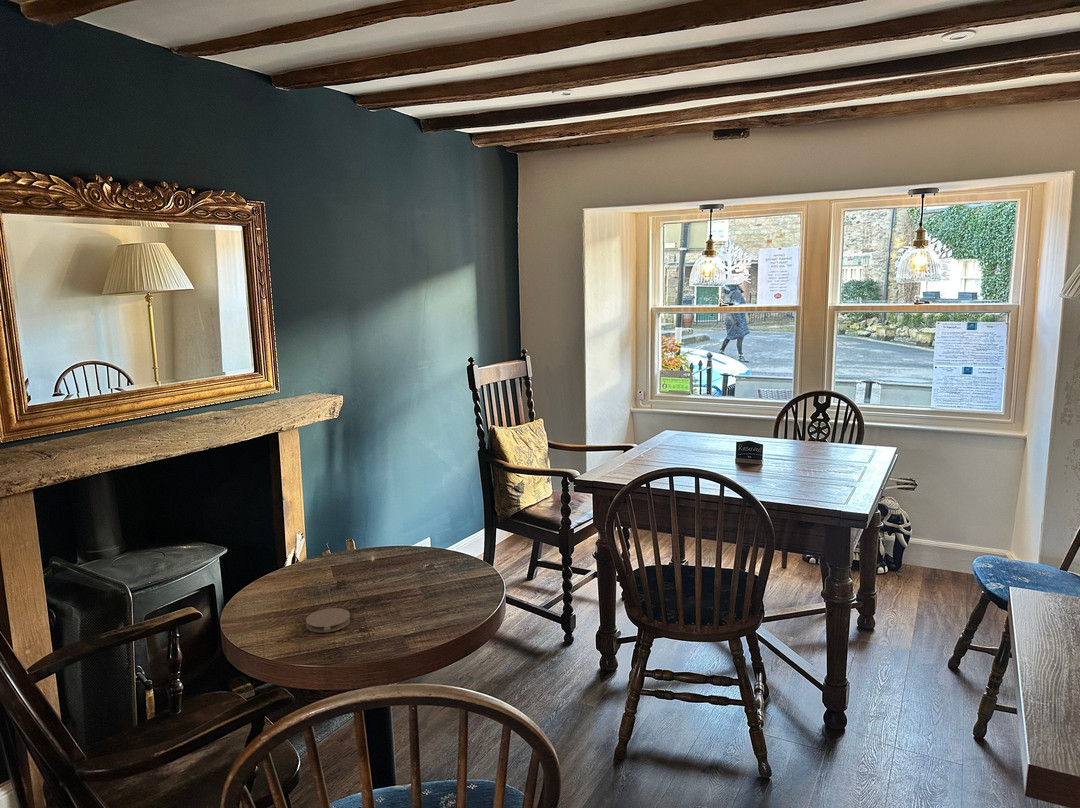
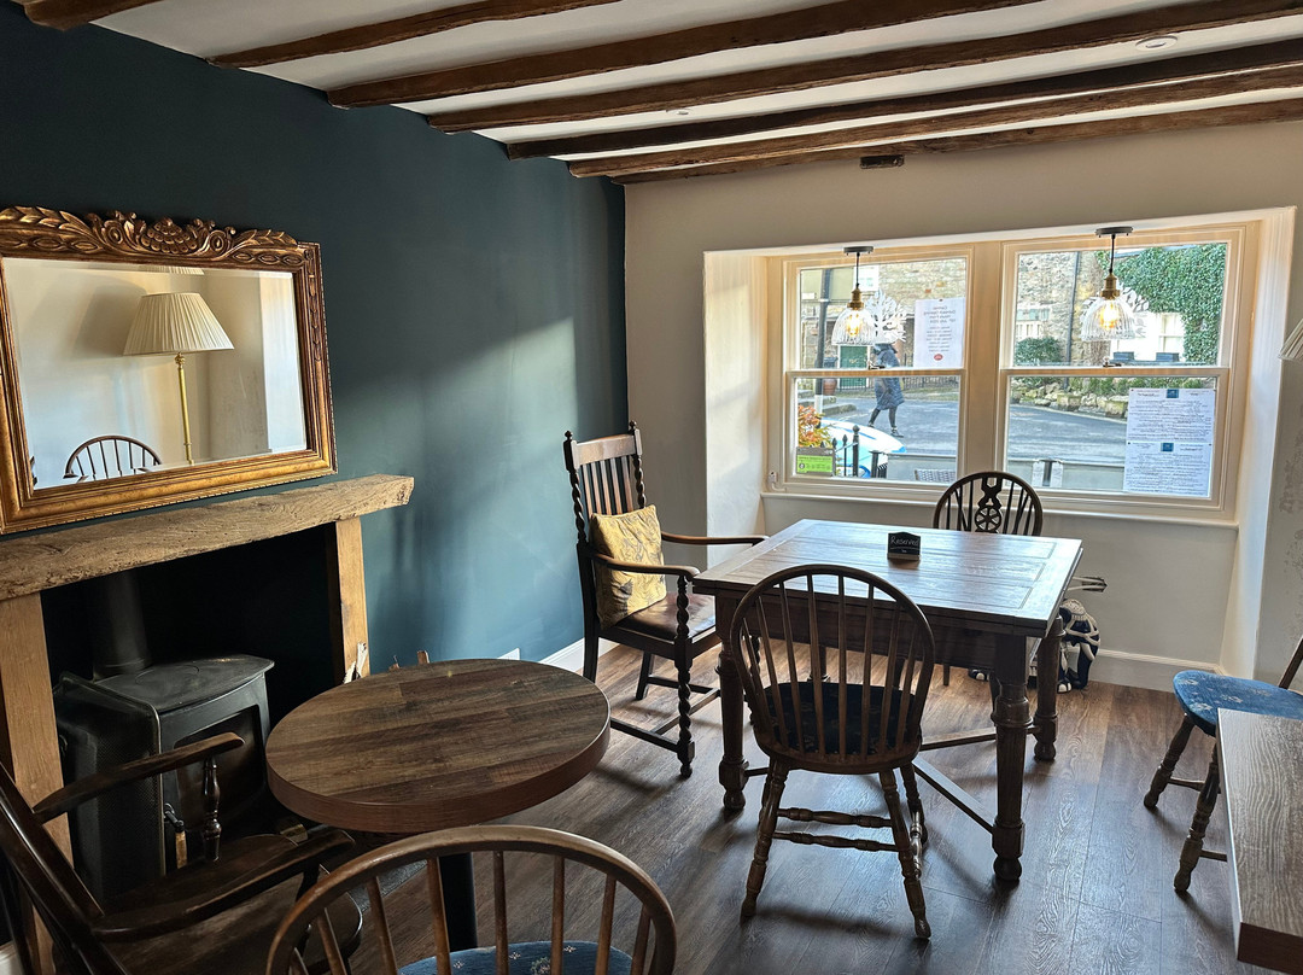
- coaster (328, 620)
